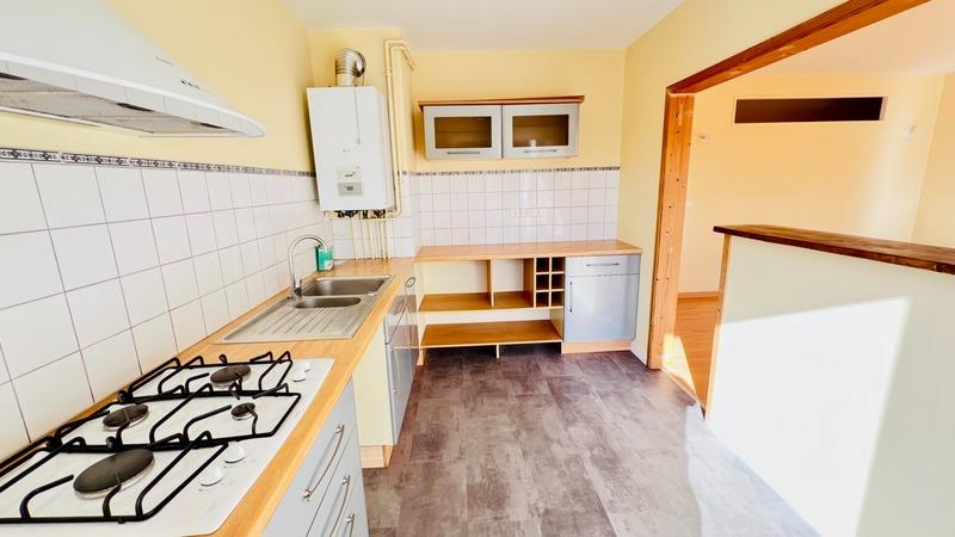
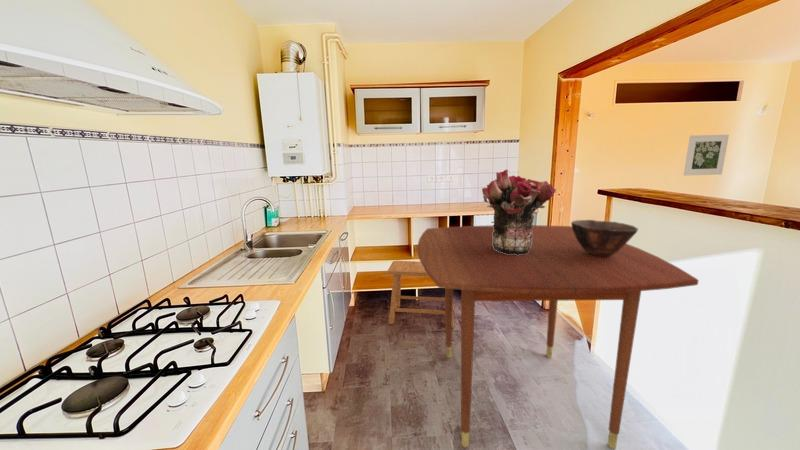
+ dining table (518, 300)
+ bouquet (515, 210)
+ bowl (601, 238)
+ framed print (706, 155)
+ stool (422, 297)
